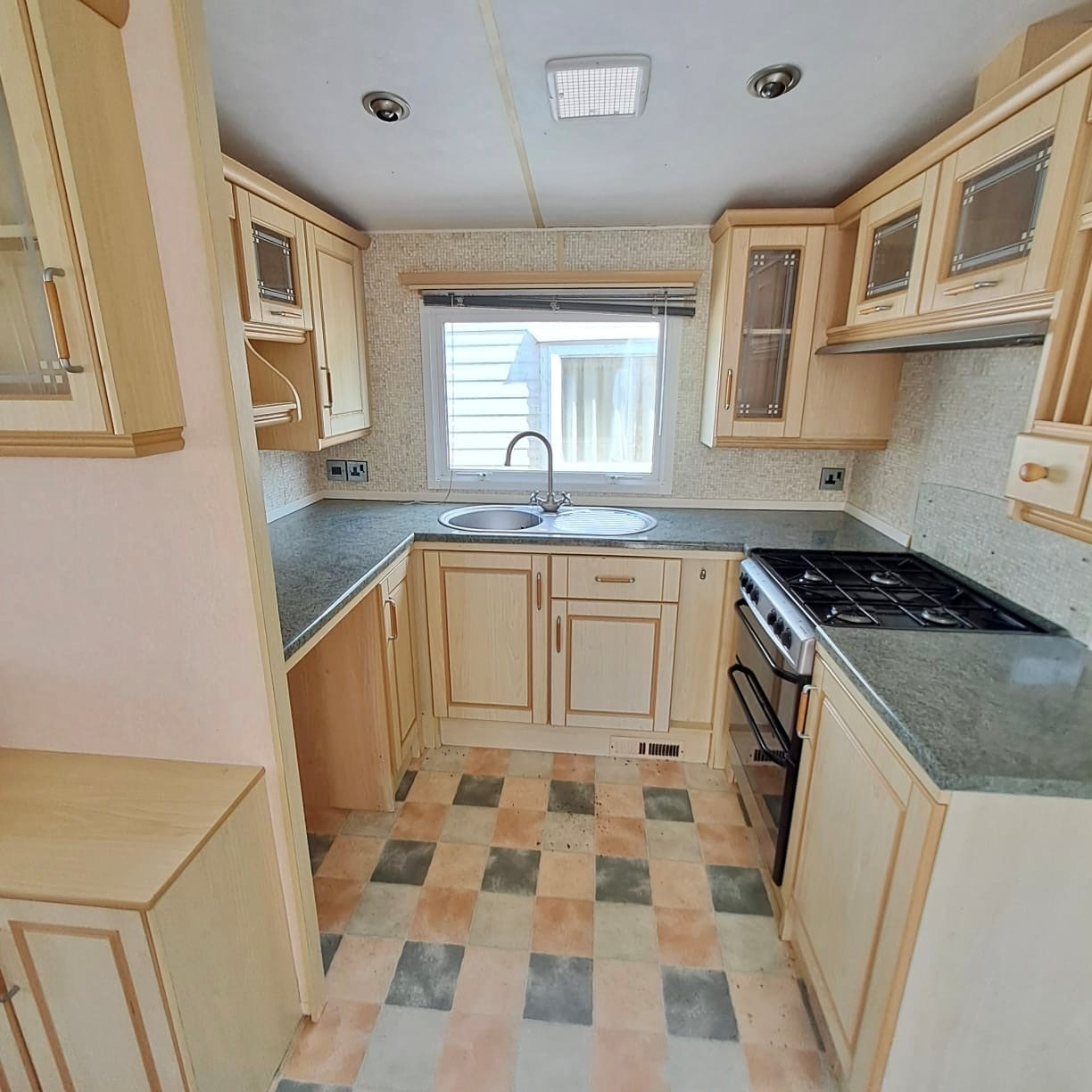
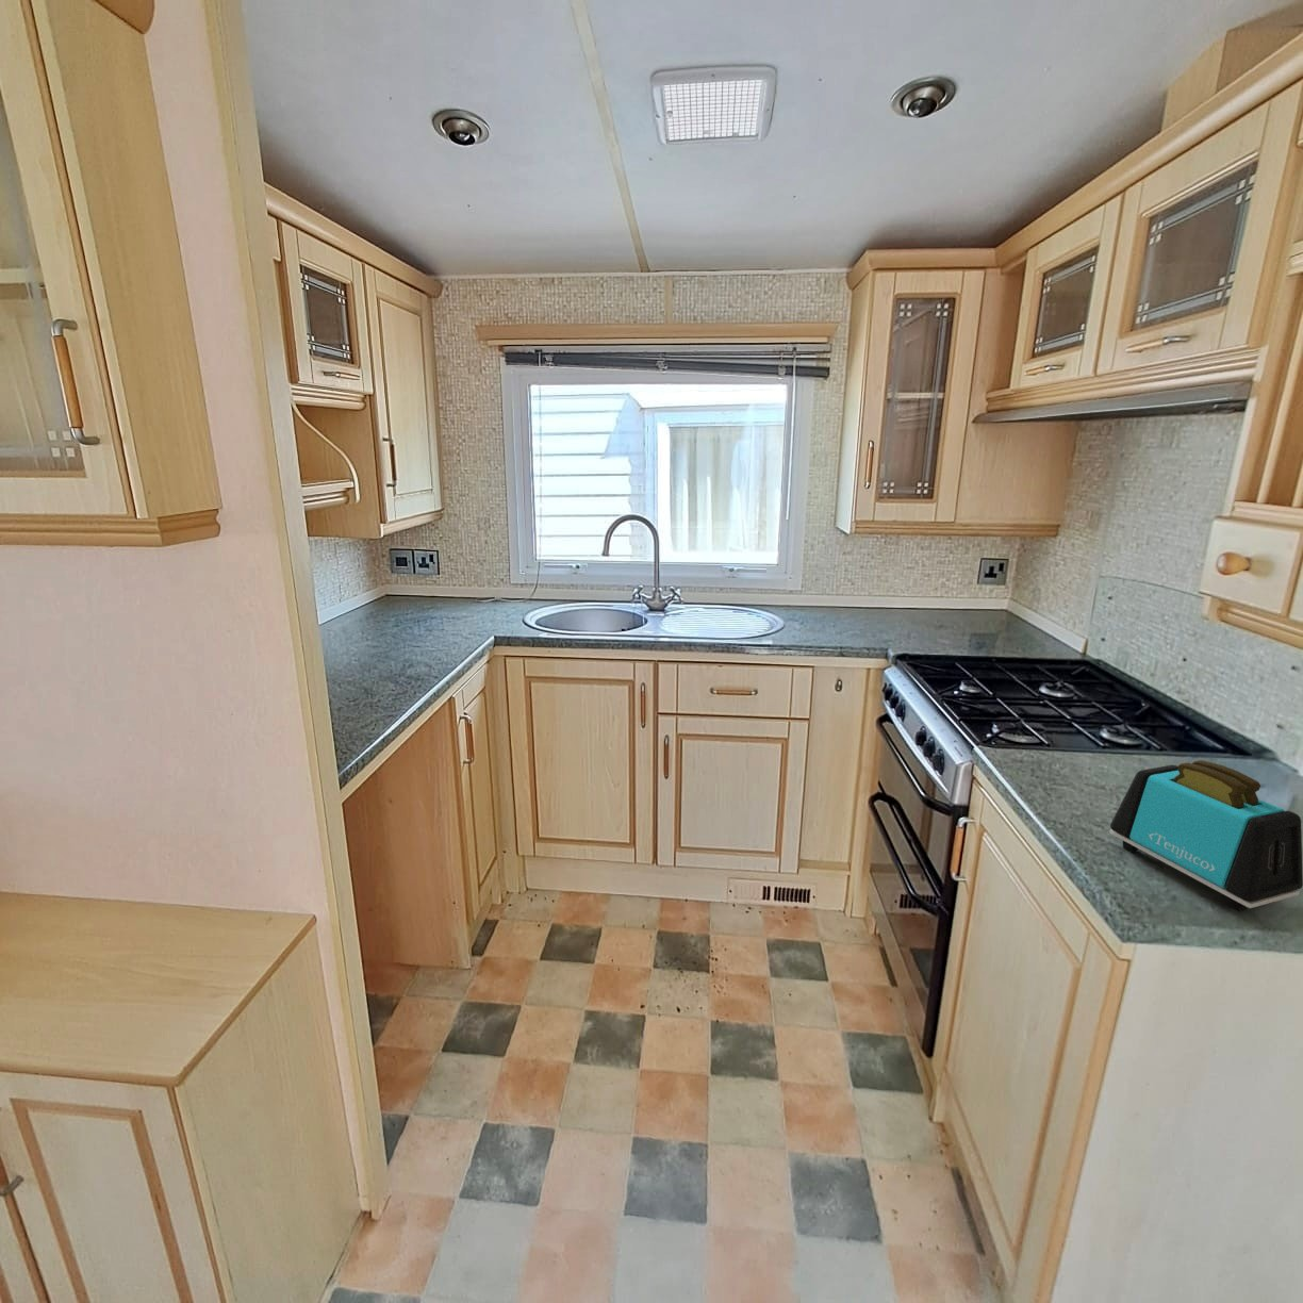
+ toaster (1206, 822)
